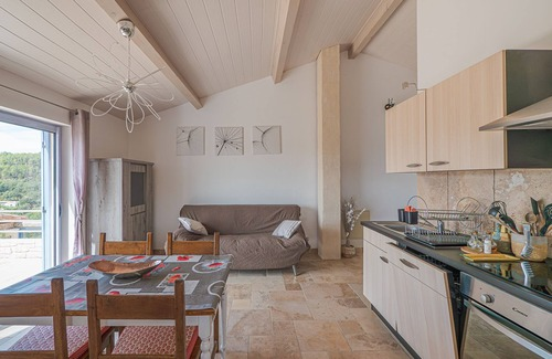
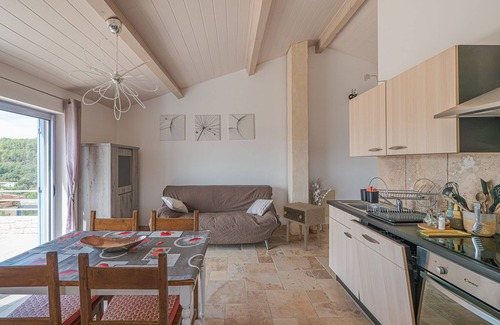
+ side table (302, 224)
